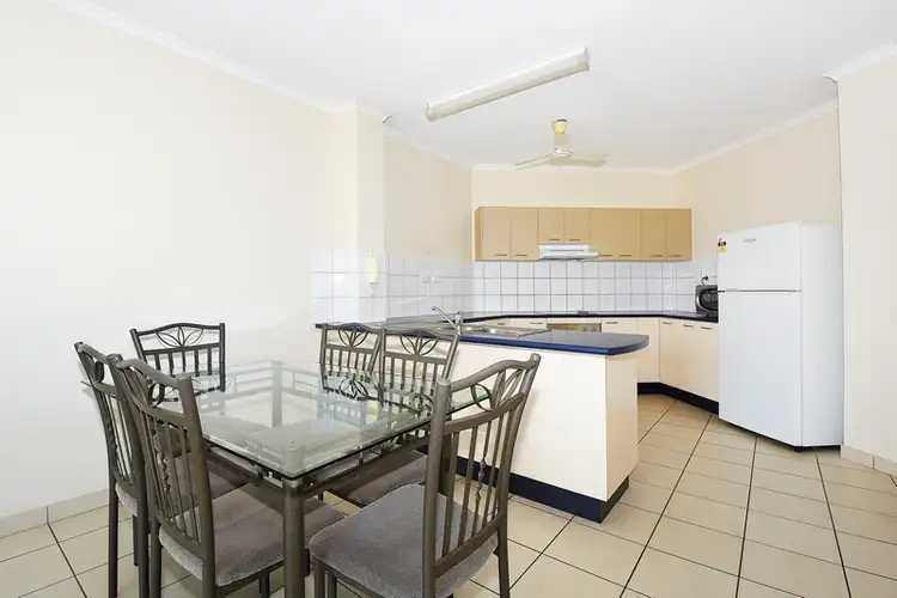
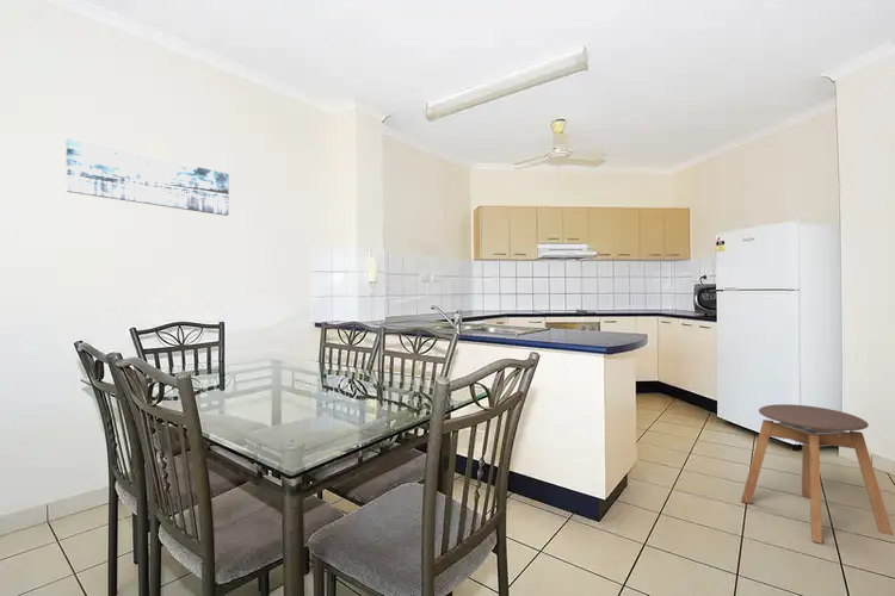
+ stool (810, 462)
+ wall art (158, 181)
